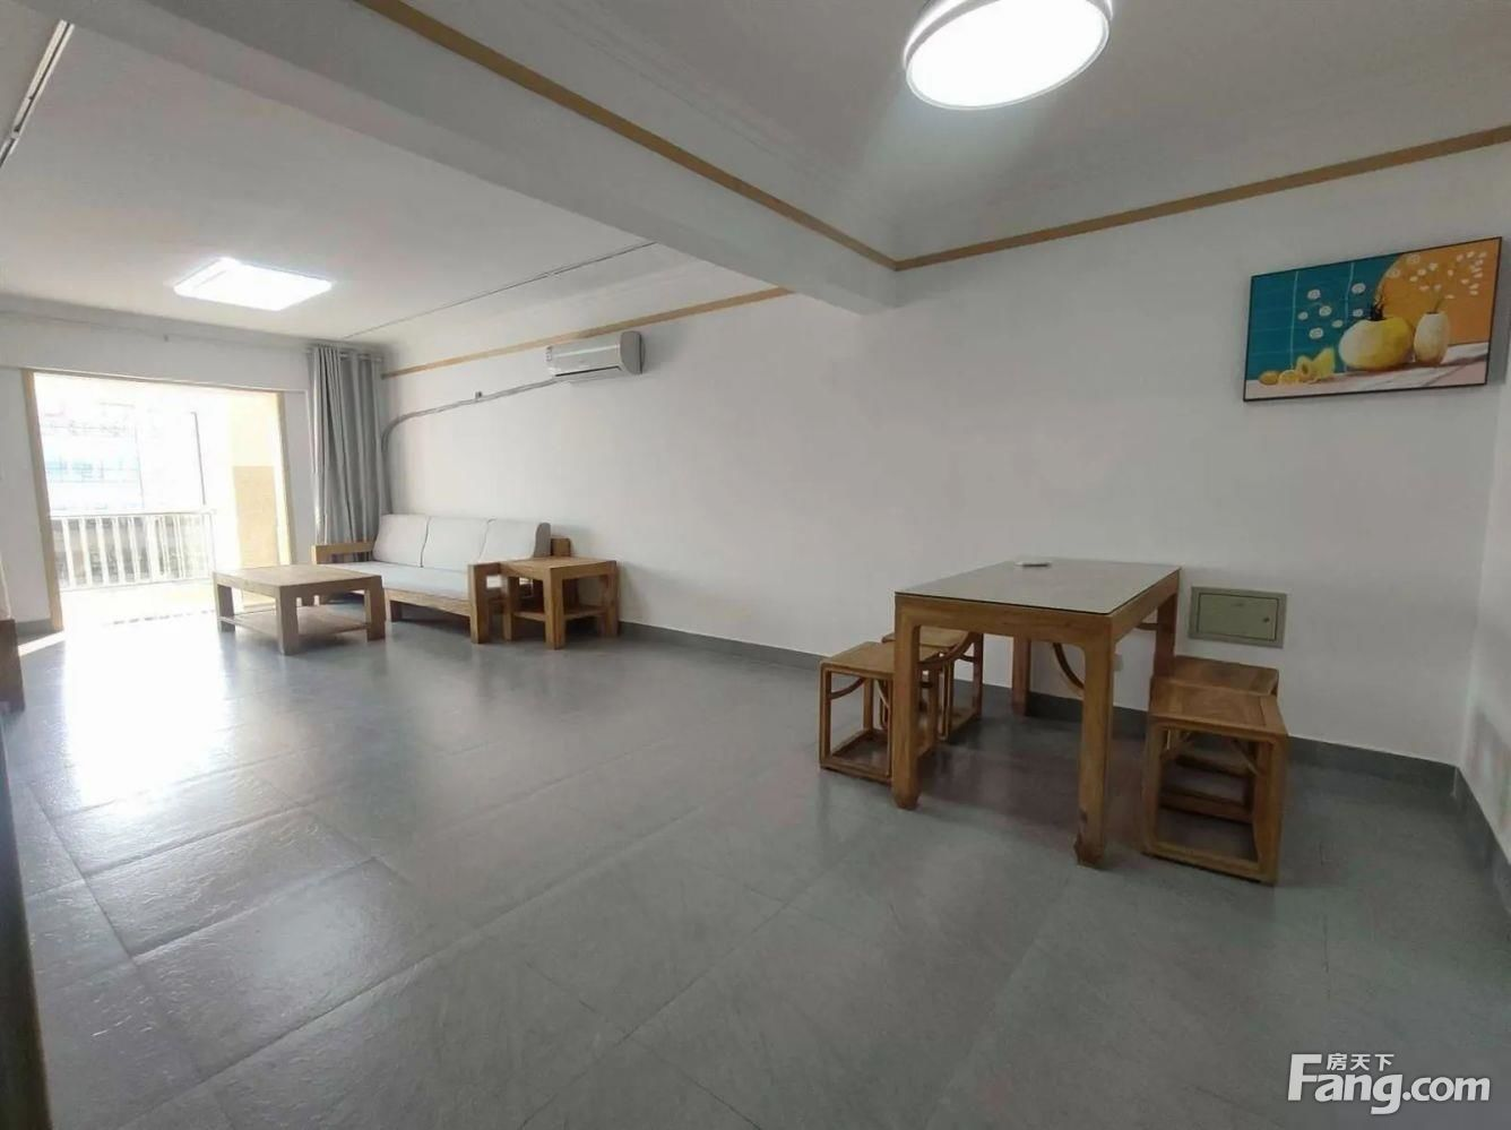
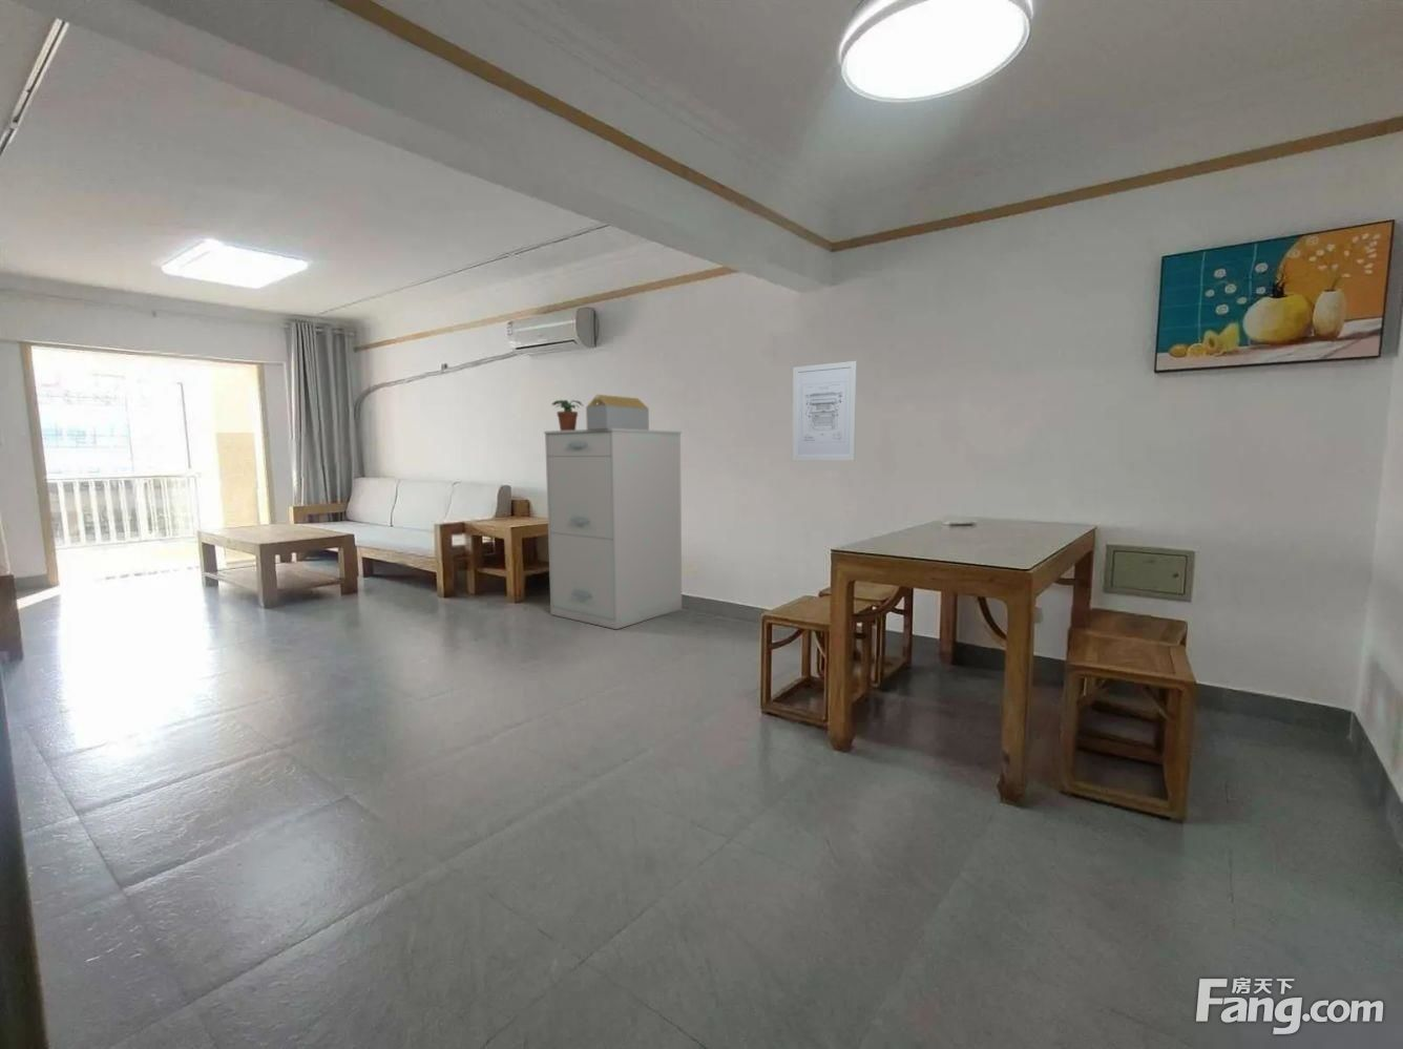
+ filing cabinet (614, 523)
+ architectural model (617, 413)
+ potted plant (568, 414)
+ wall art (823, 413)
